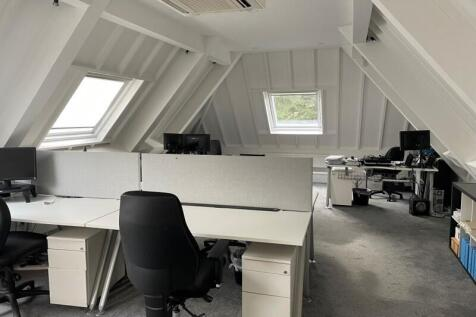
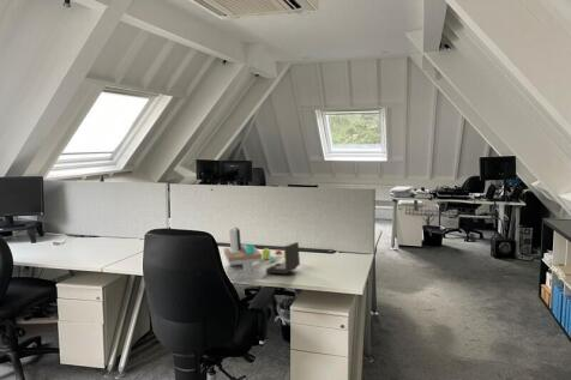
+ desk organizer (263, 249)
